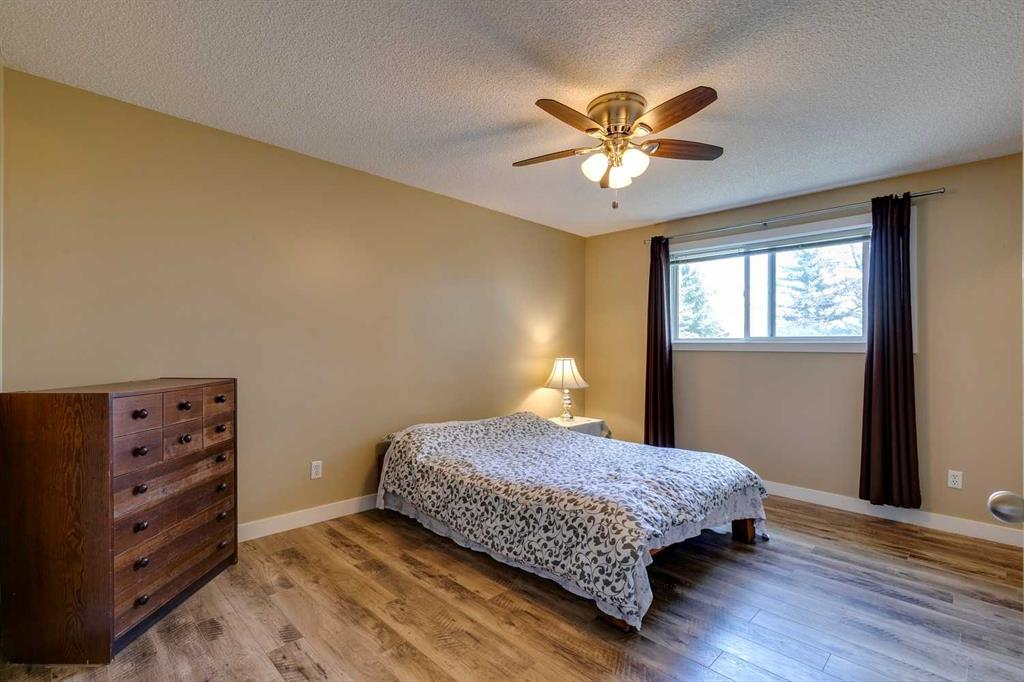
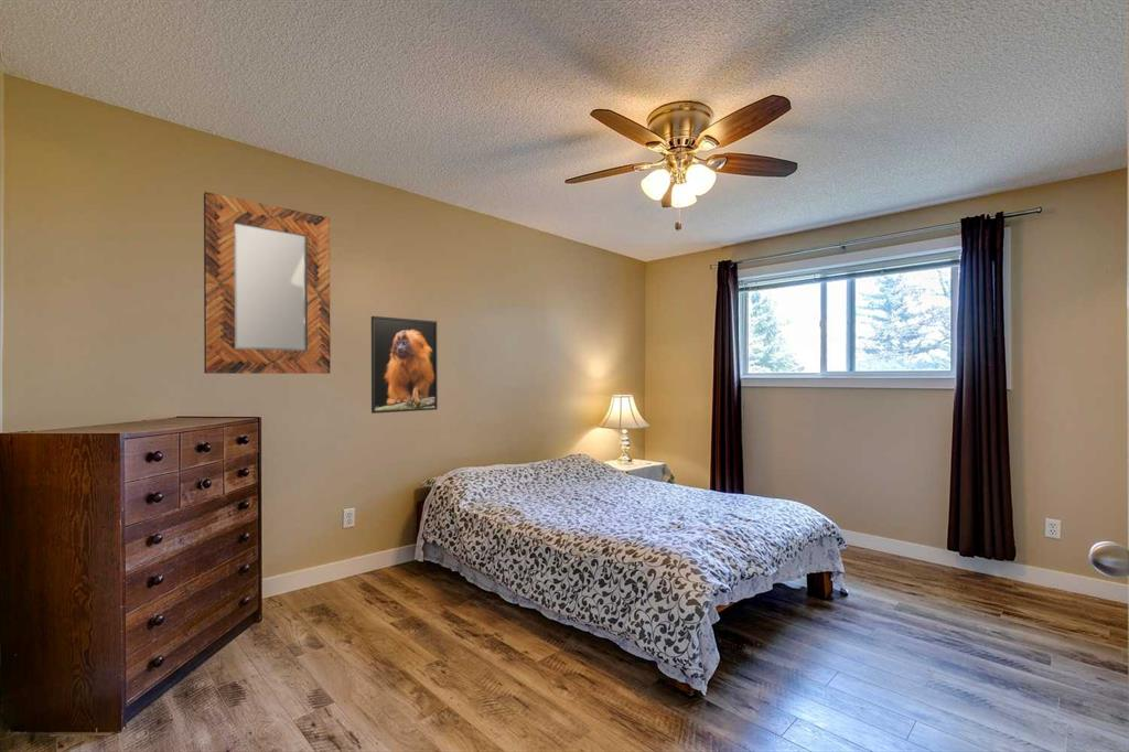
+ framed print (406, 365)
+ home mirror (271, 290)
